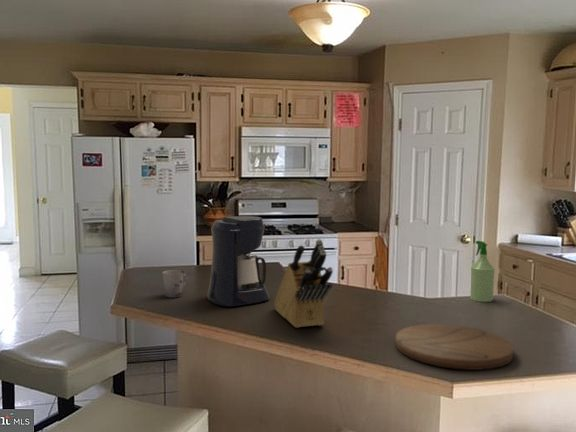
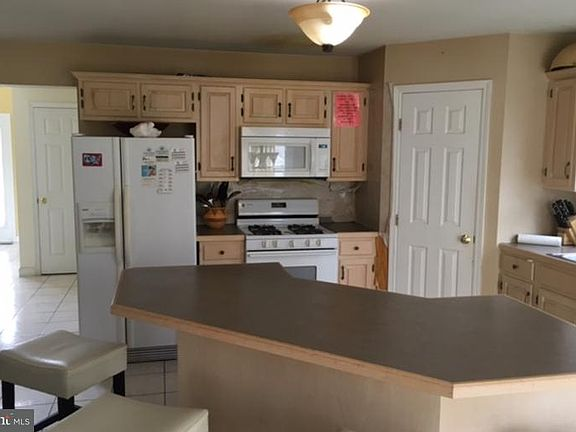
- knife block (302, 278)
- coffee maker (237, 258)
- spray bottle (482, 270)
- cup (176, 283)
- cutting board (452, 344)
